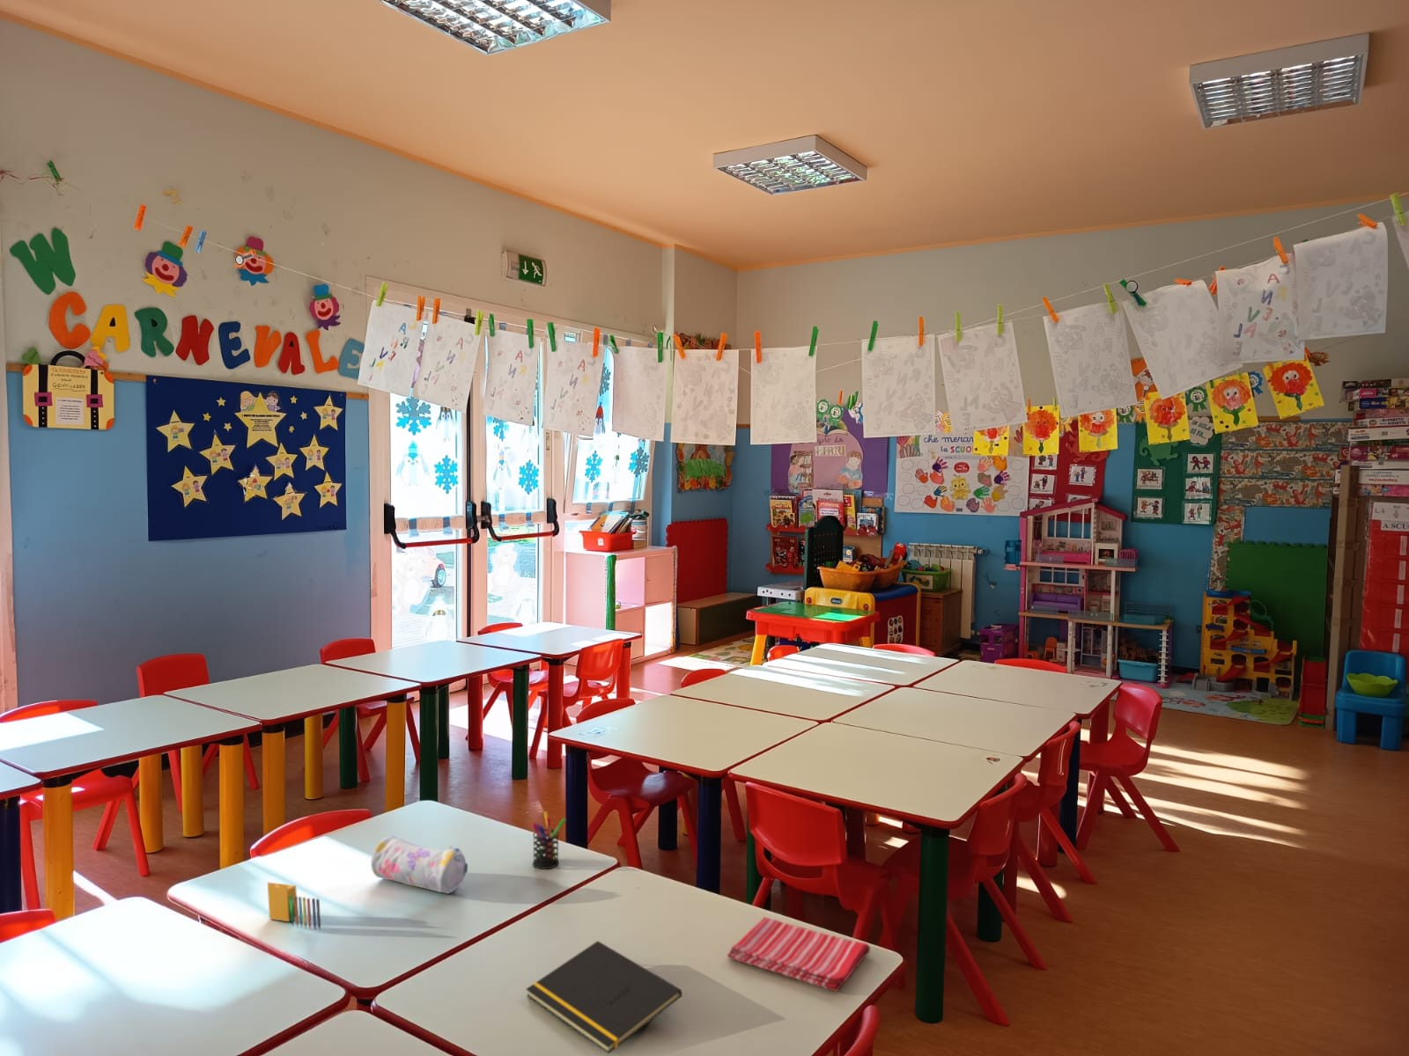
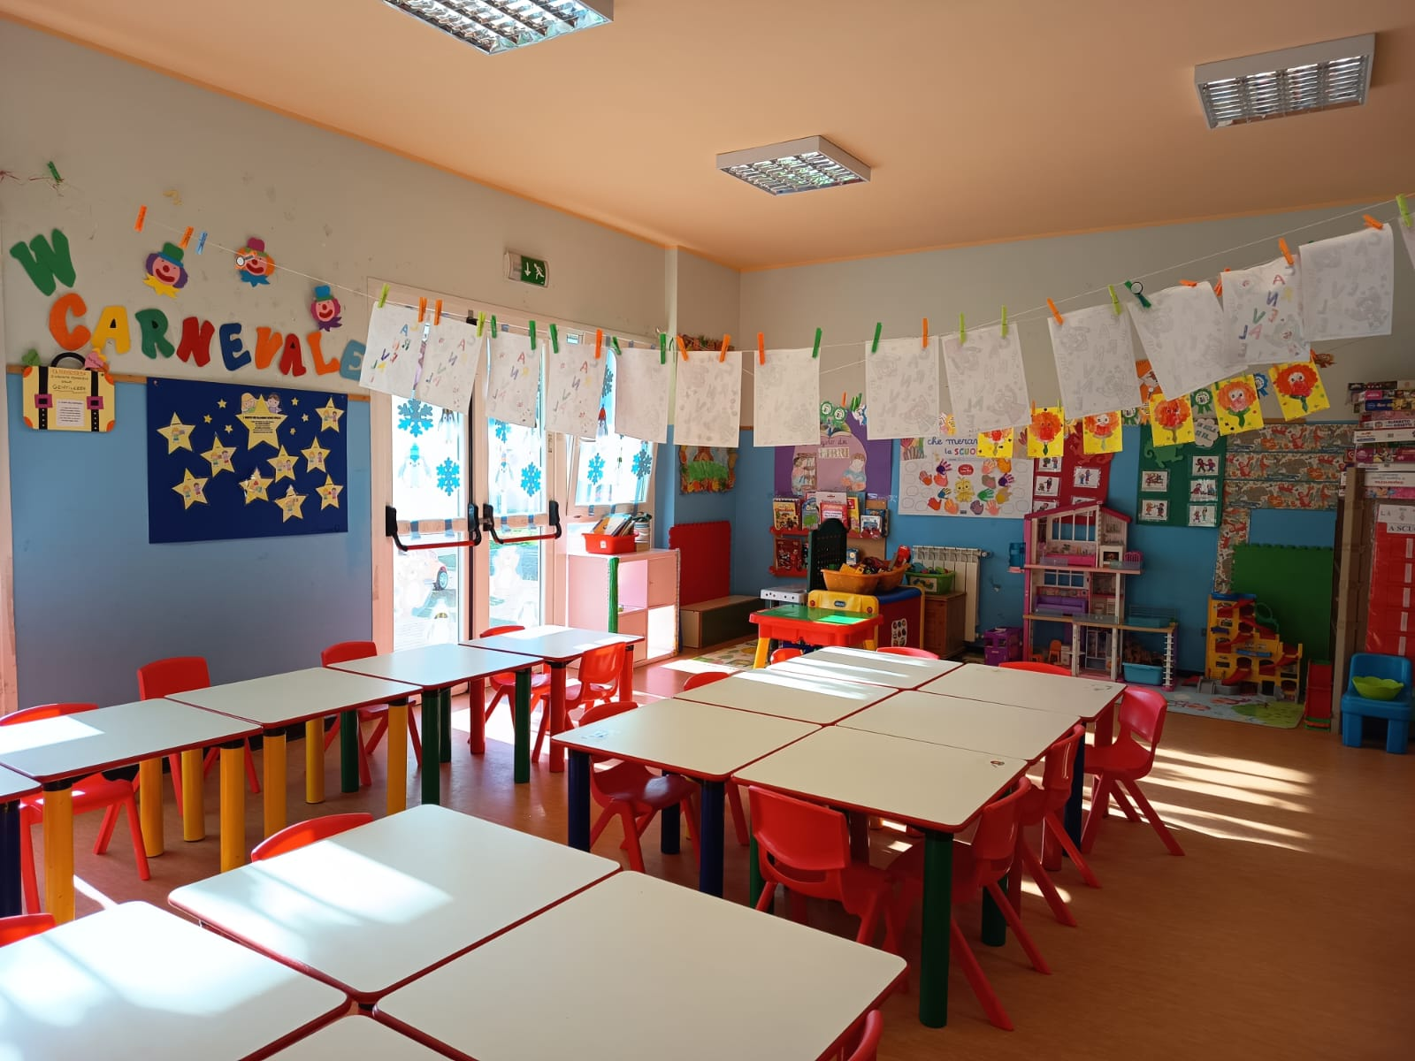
- notepad (602, 992)
- dish towel (800, 950)
- crayon (293, 904)
- pen holder (549, 837)
- pencil case (418, 863)
